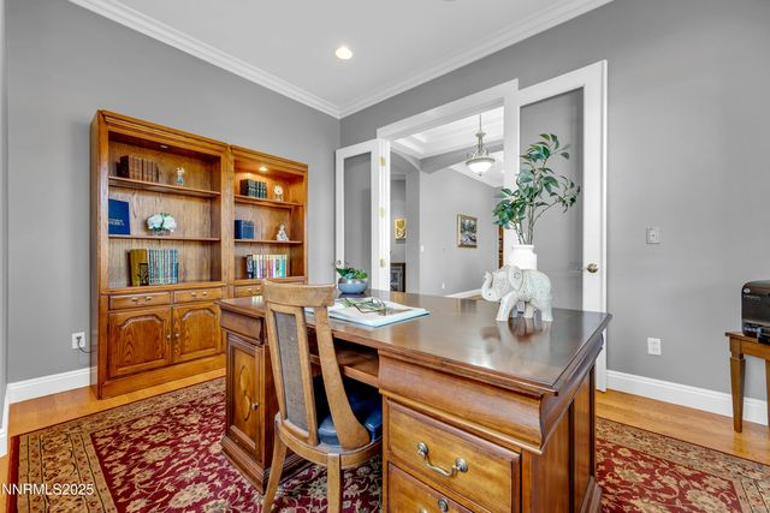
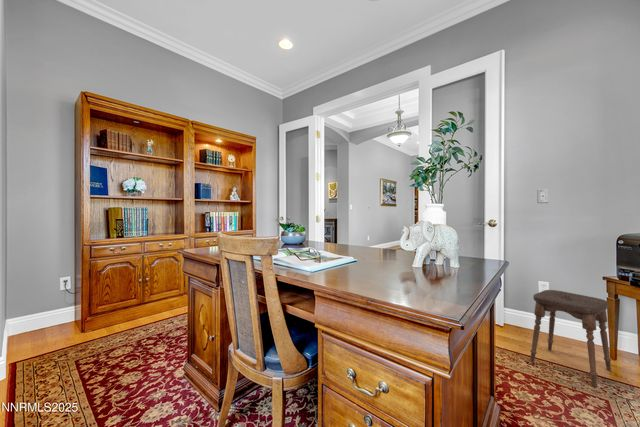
+ stool (582, 327)
